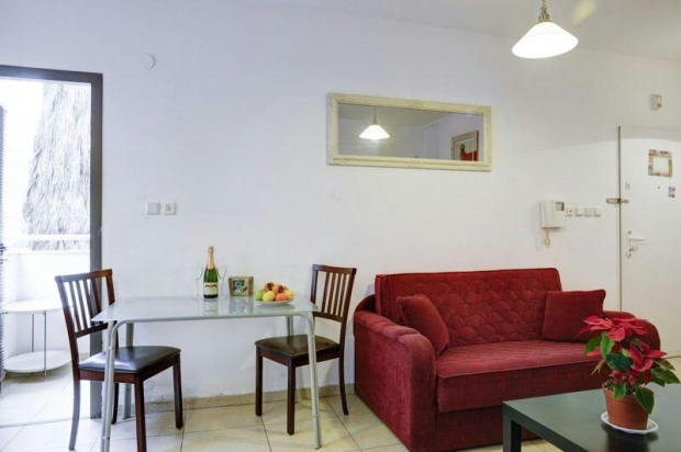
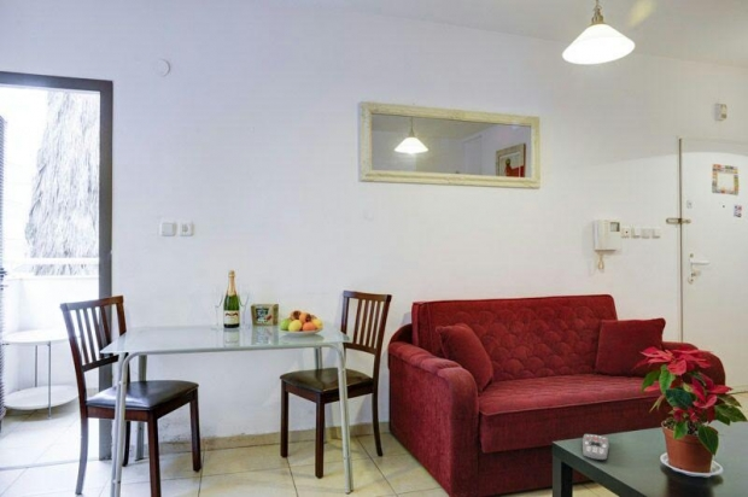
+ remote control (595, 446)
